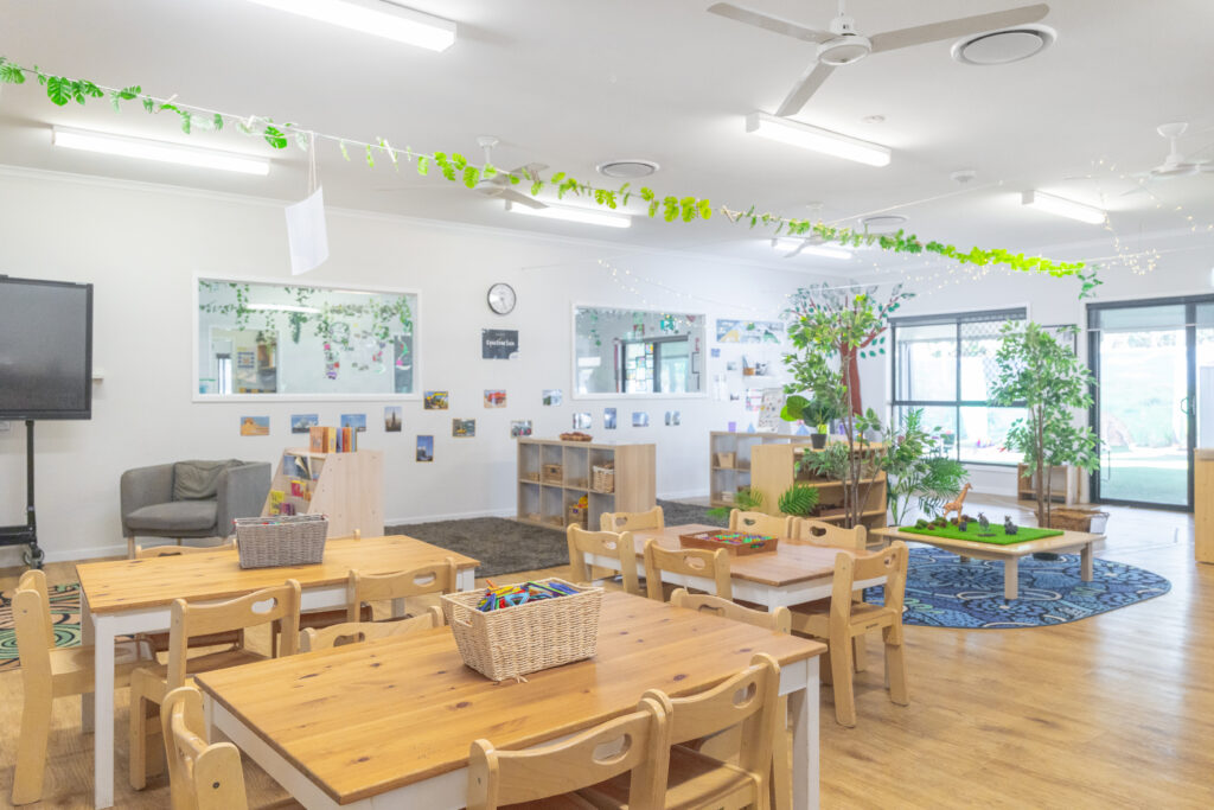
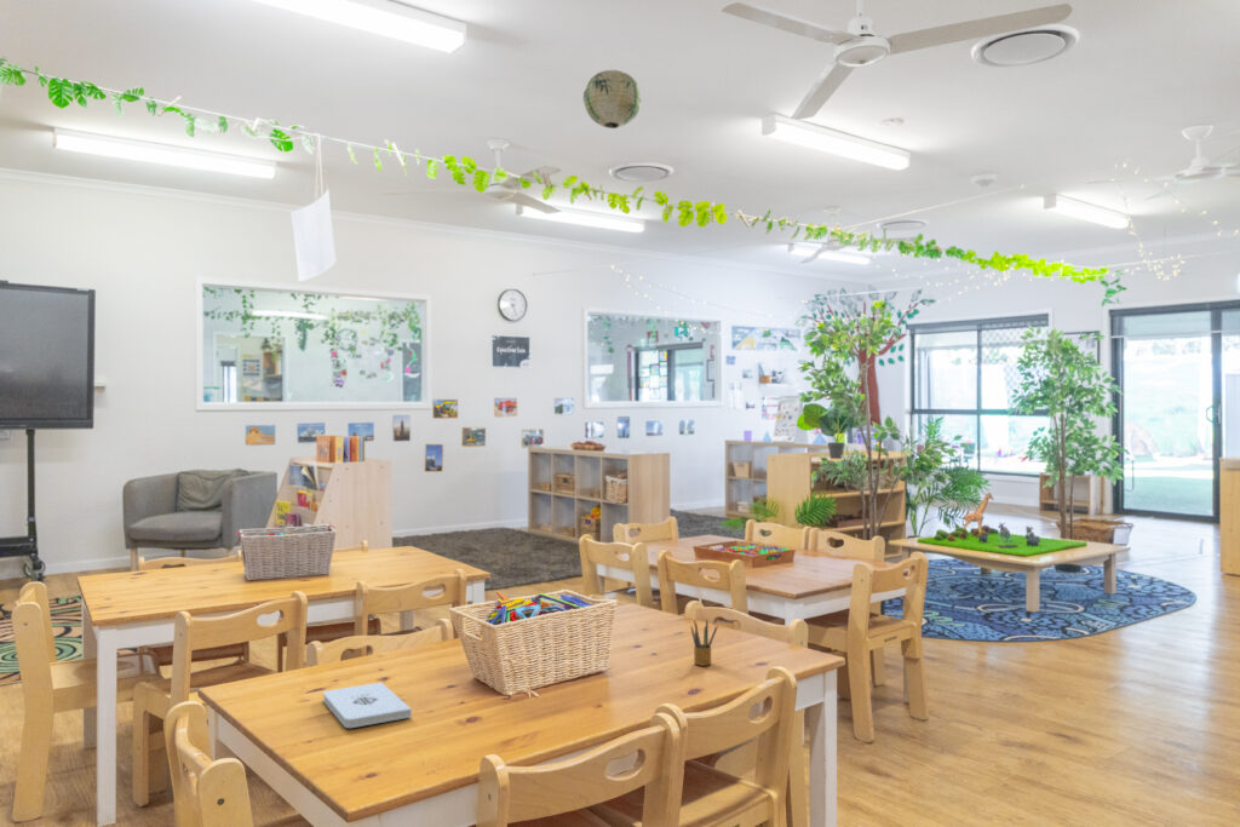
+ paper lantern (612, 99)
+ pencil box (704, 642)
+ notepad (364, 703)
